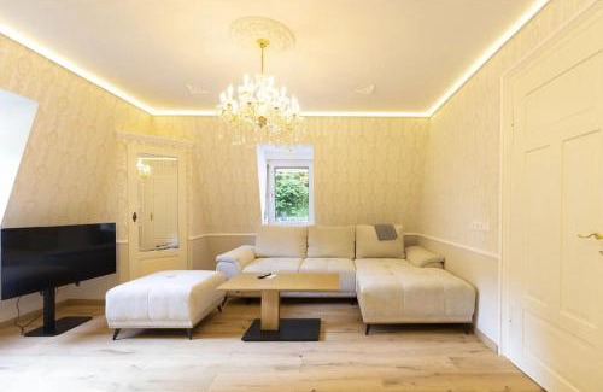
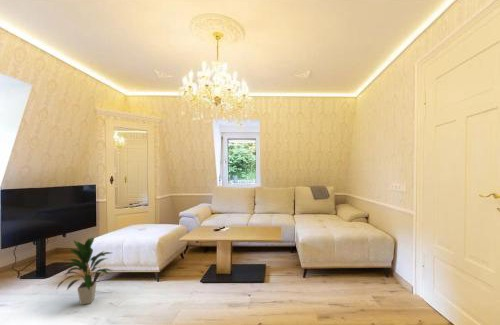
+ indoor plant (85, 269)
